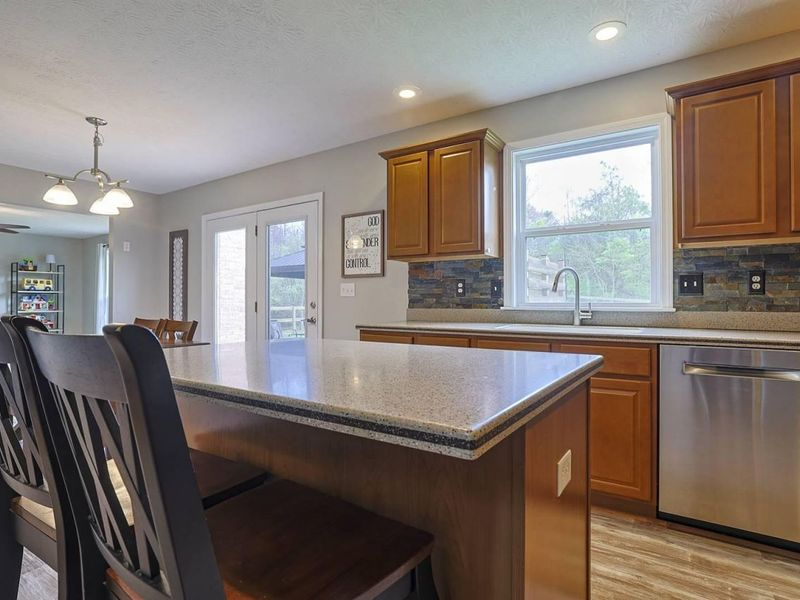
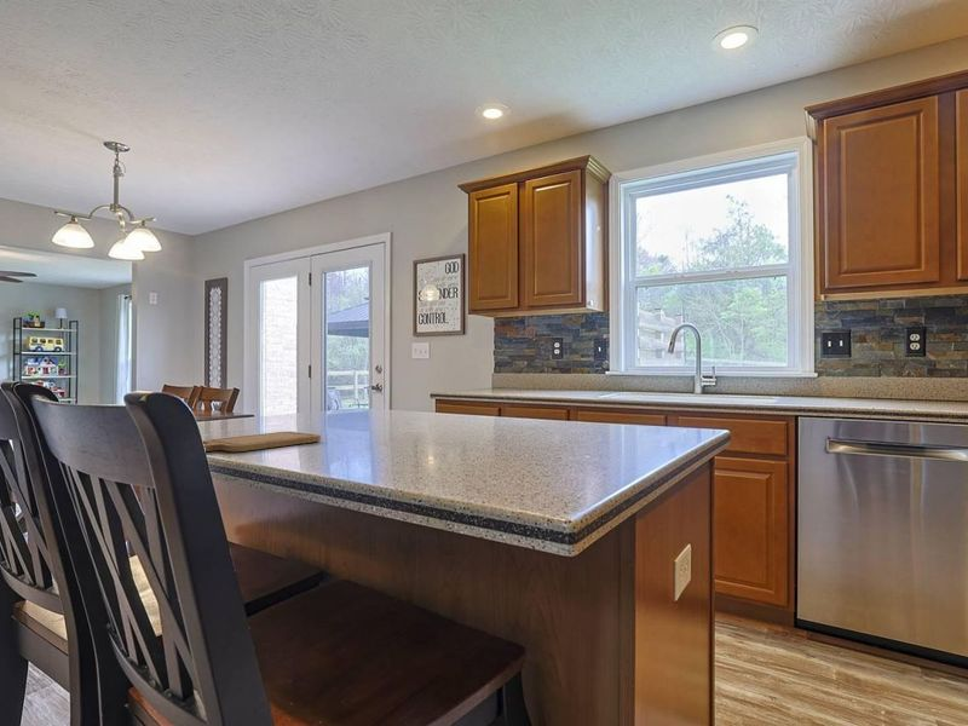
+ chopping board (252, 442)
